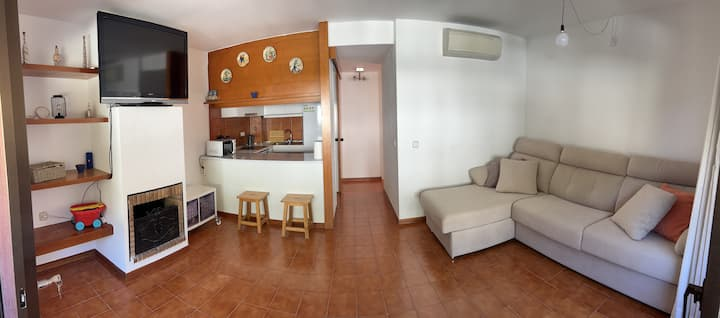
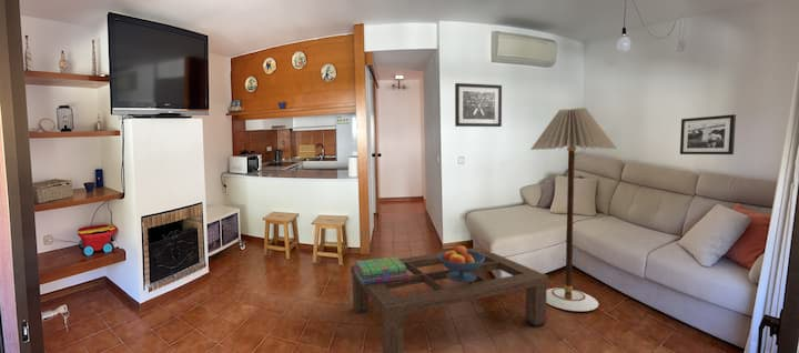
+ coffee table (444, 293)
+ picture frame (706, 135)
+ wall art (478, 105)
+ floor lamp (569, 205)
+ stack of books (381, 269)
+ fruit bowl (461, 262)
